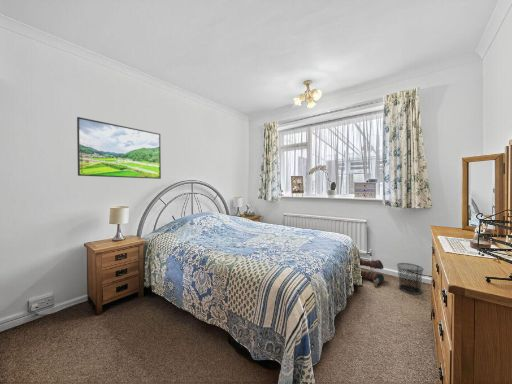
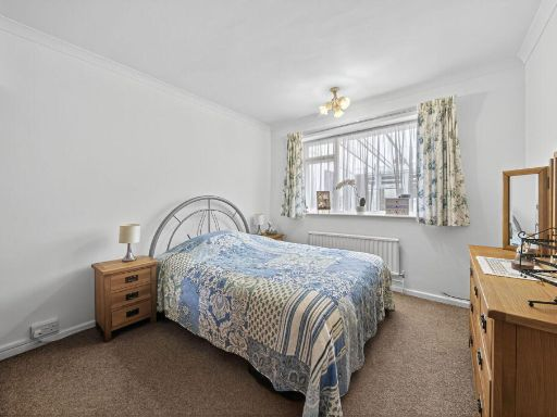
- waste bin (409, 278)
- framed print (124, 152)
- boots (369, 266)
